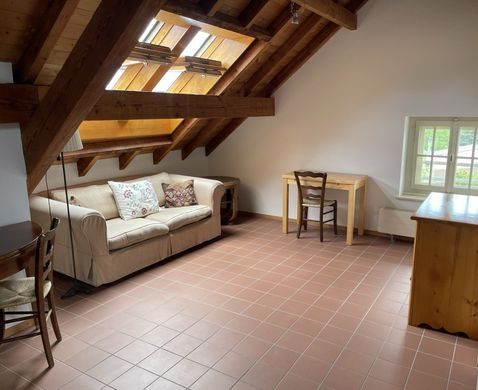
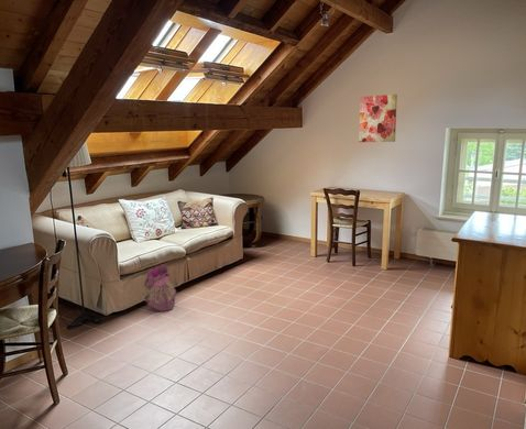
+ wall art (377, 119)
+ backpack (158, 282)
